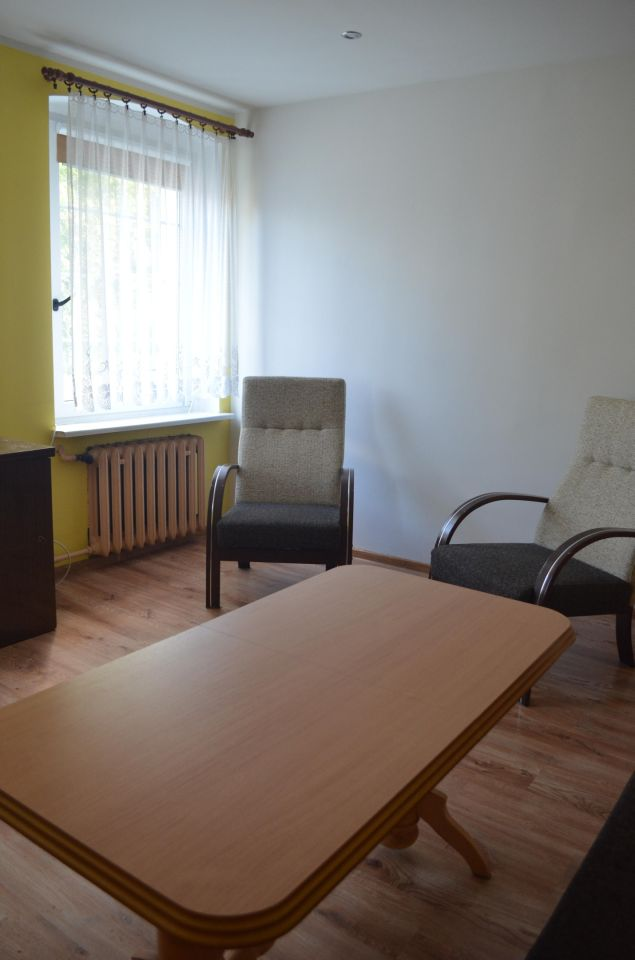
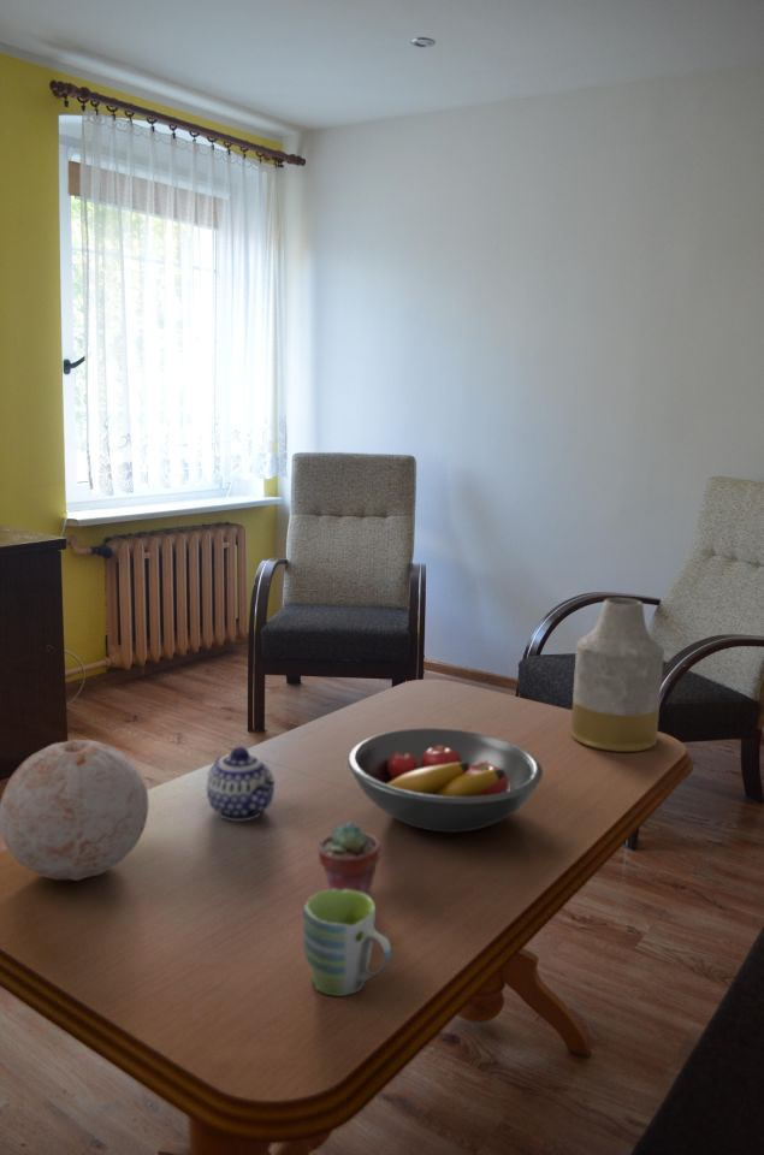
+ decorative ball (75, 808)
+ mug (349, 946)
+ potted succulent (349, 859)
+ teapot (241, 780)
+ fruit bowl (443, 780)
+ vase (617, 669)
